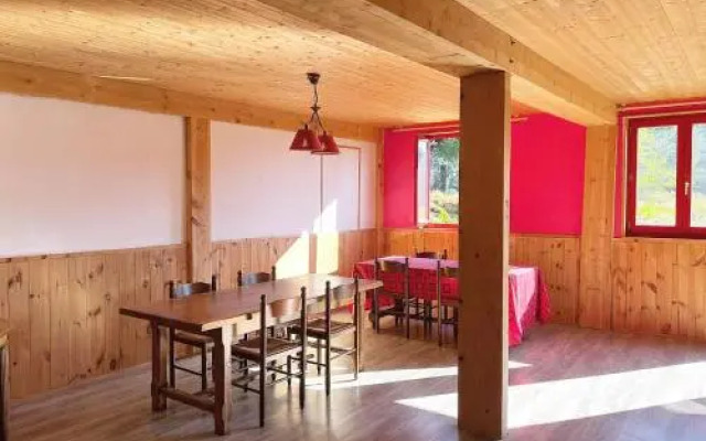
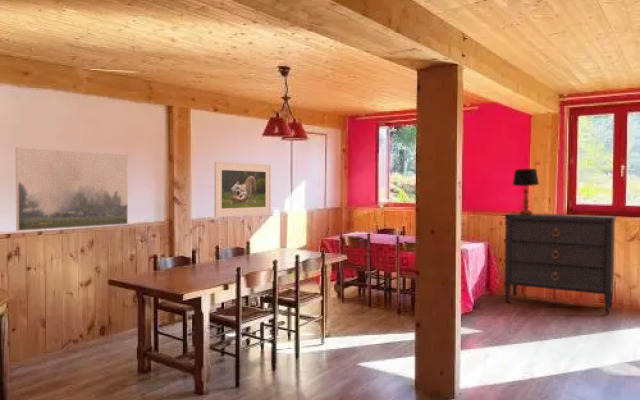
+ table lamp (526, 192)
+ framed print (244, 189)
+ dresser (558, 260)
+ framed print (76, 189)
